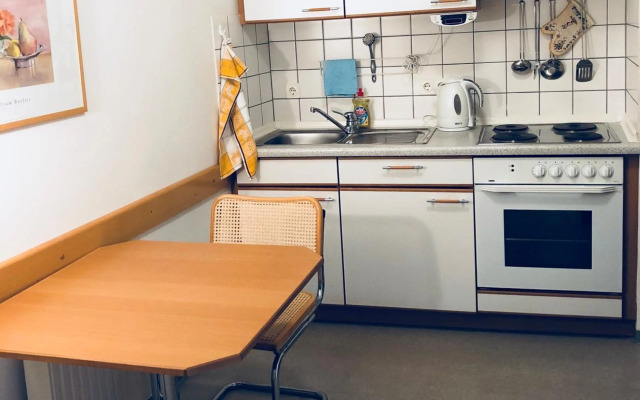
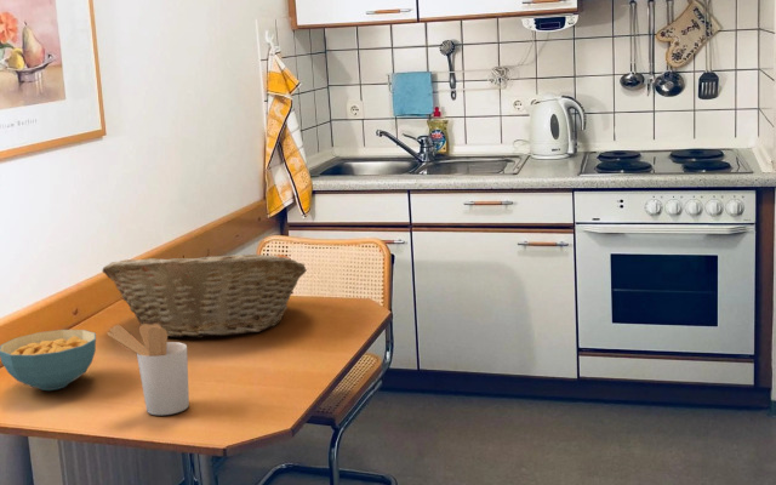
+ utensil holder (149, 365)
+ cereal bowl (51, 364)
+ fruit basket (206, 285)
